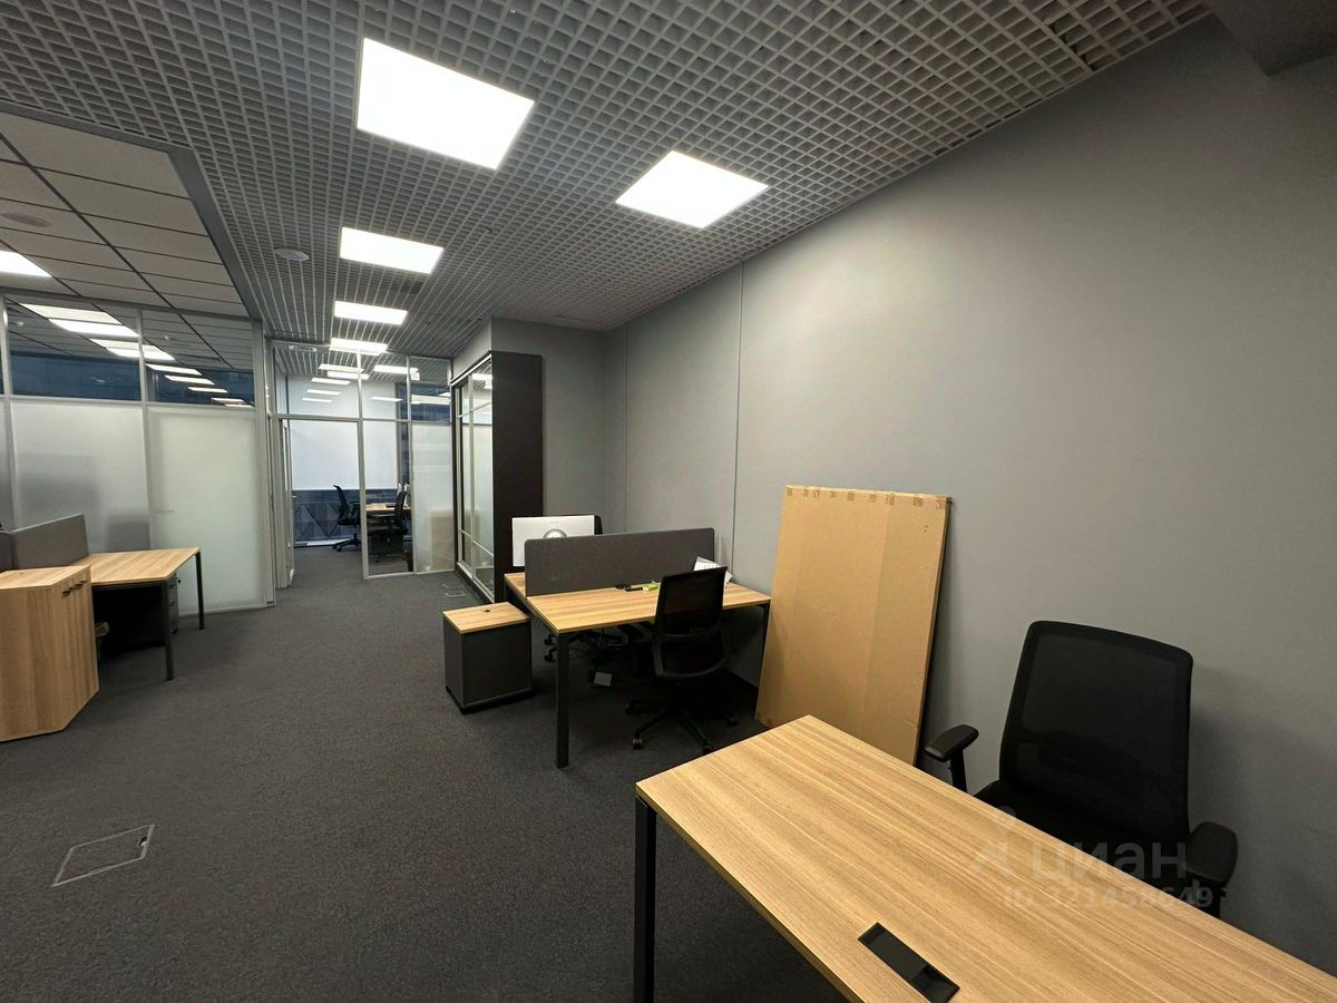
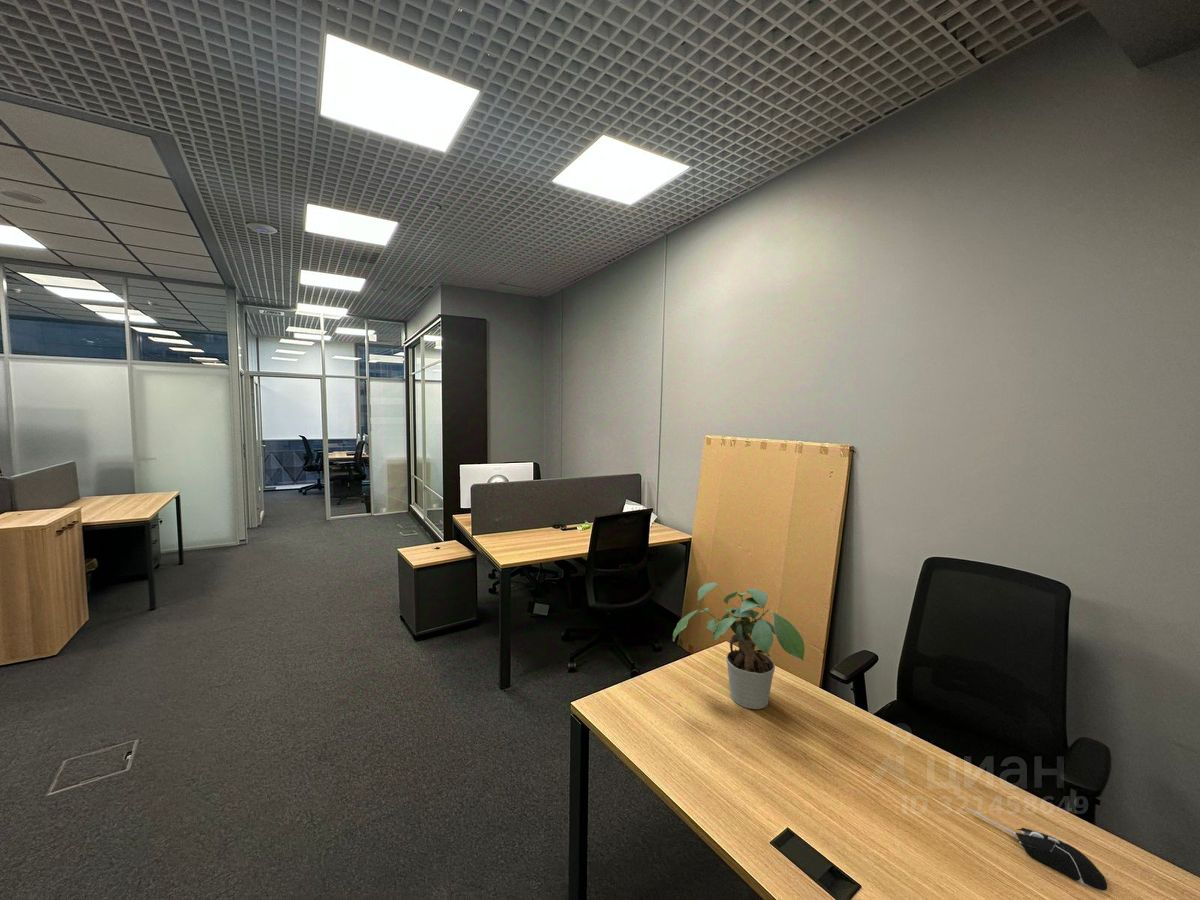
+ potted plant (735, 642)
+ computer mouse (1032, 837)
